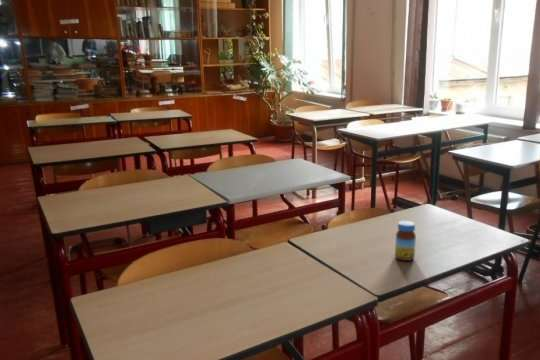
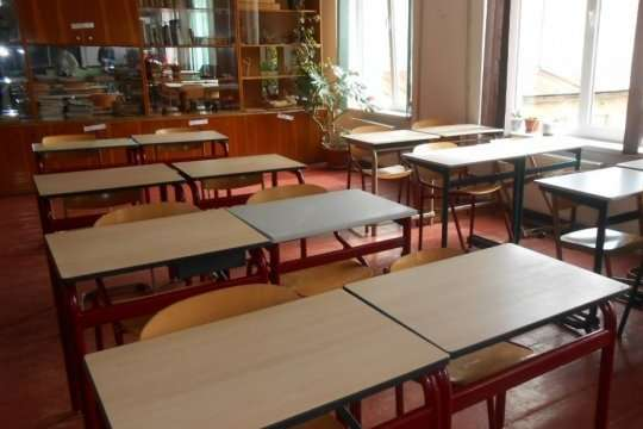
- jar (405, 240)
